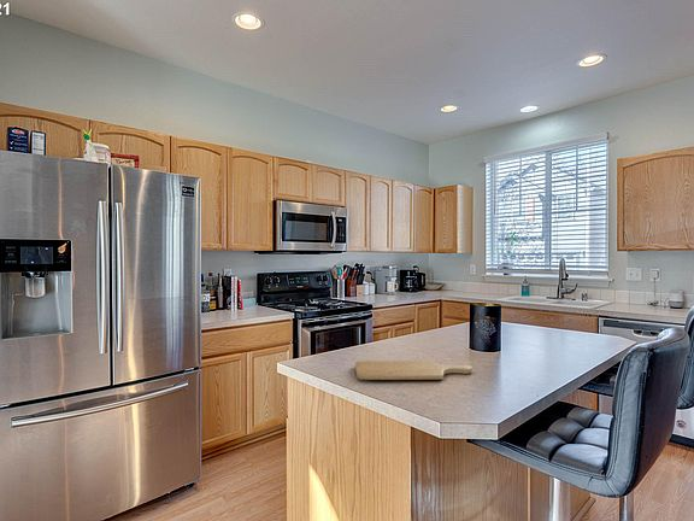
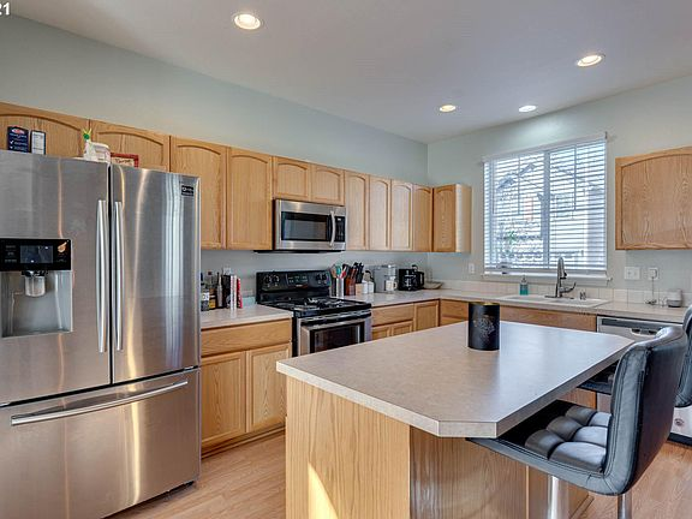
- chopping board (413, 369)
